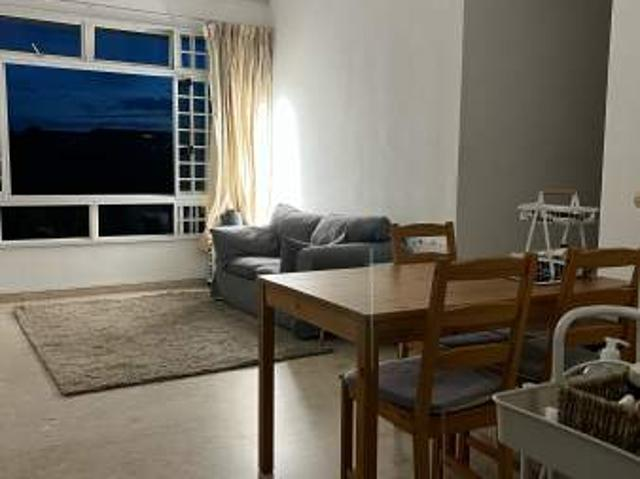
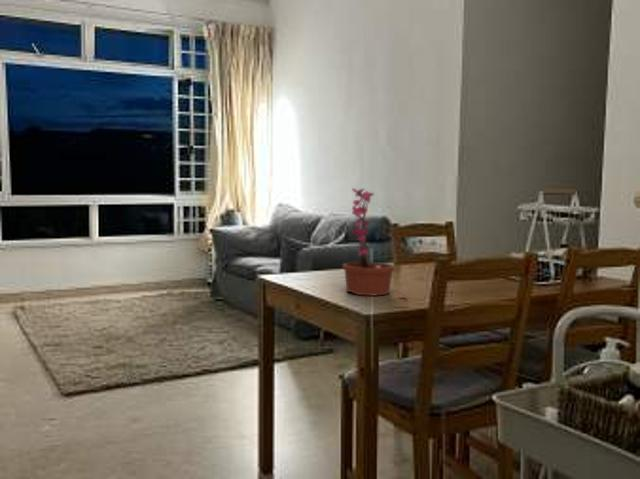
+ potted plant (366, 245)
